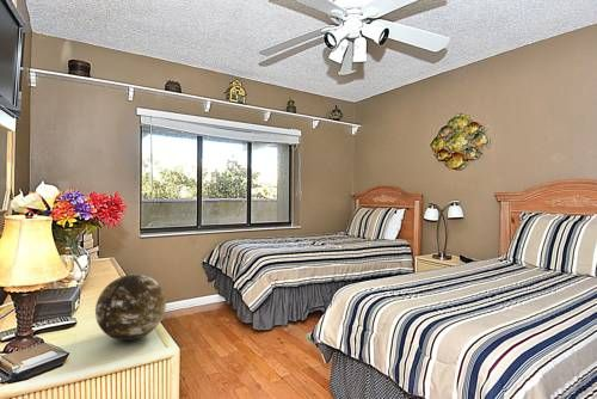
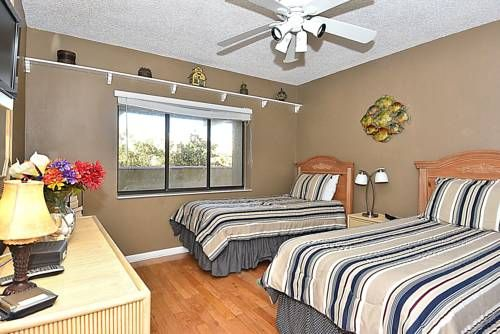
- decorative orb (131, 306)
